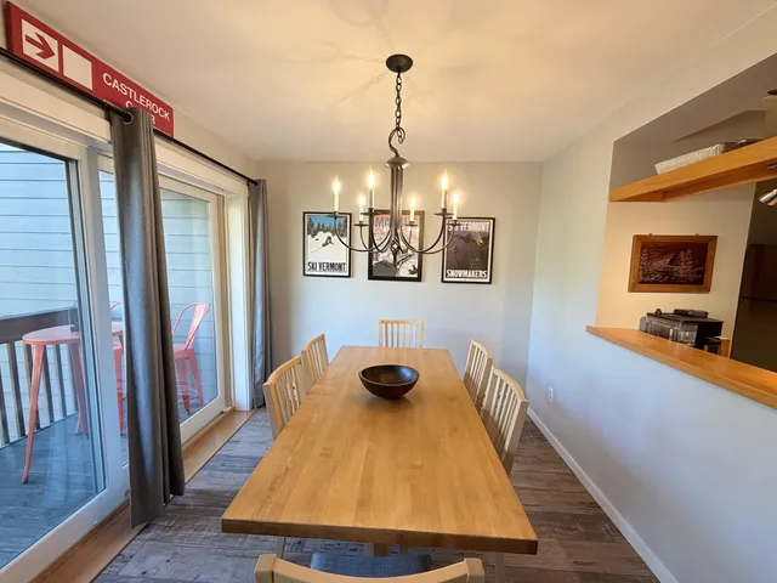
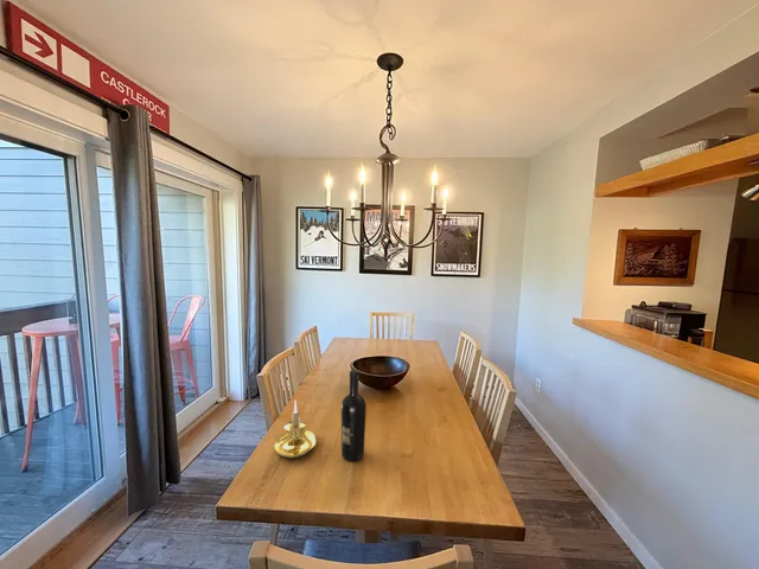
+ wine bottle (353, 413)
+ candle holder (295, 421)
